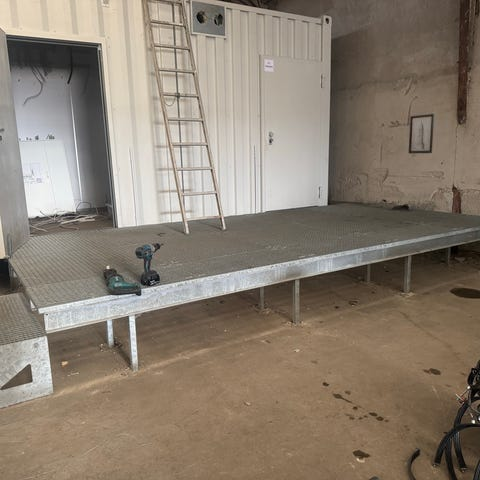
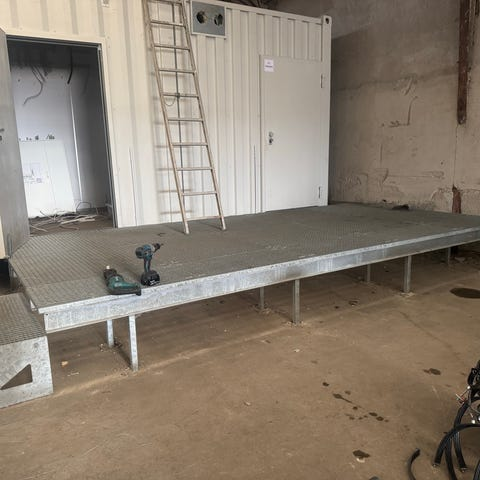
- wall art (420, 134)
